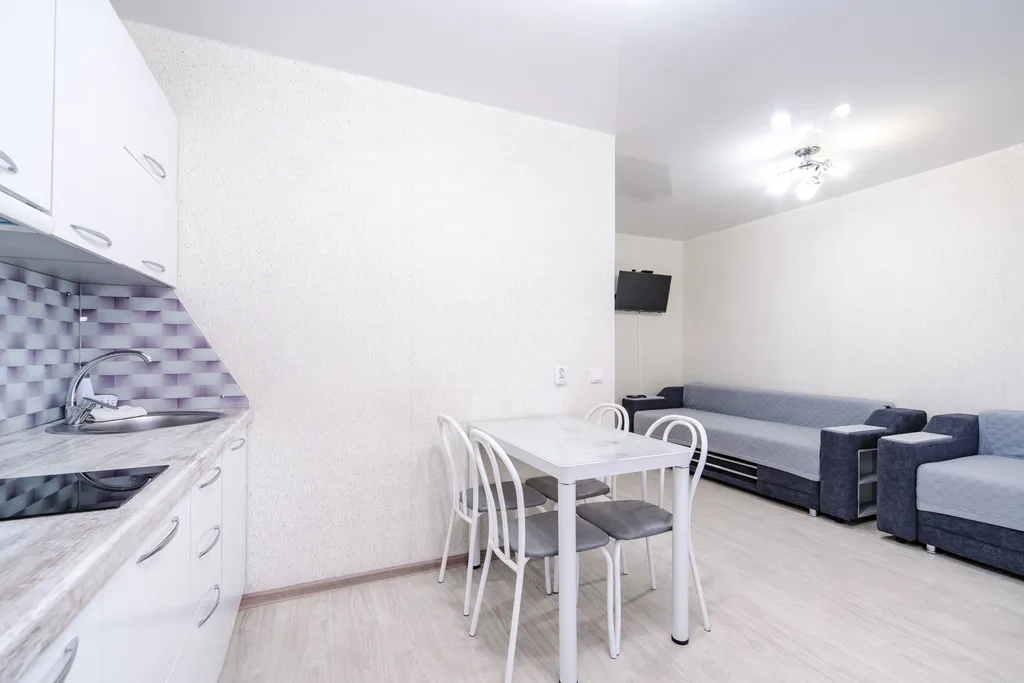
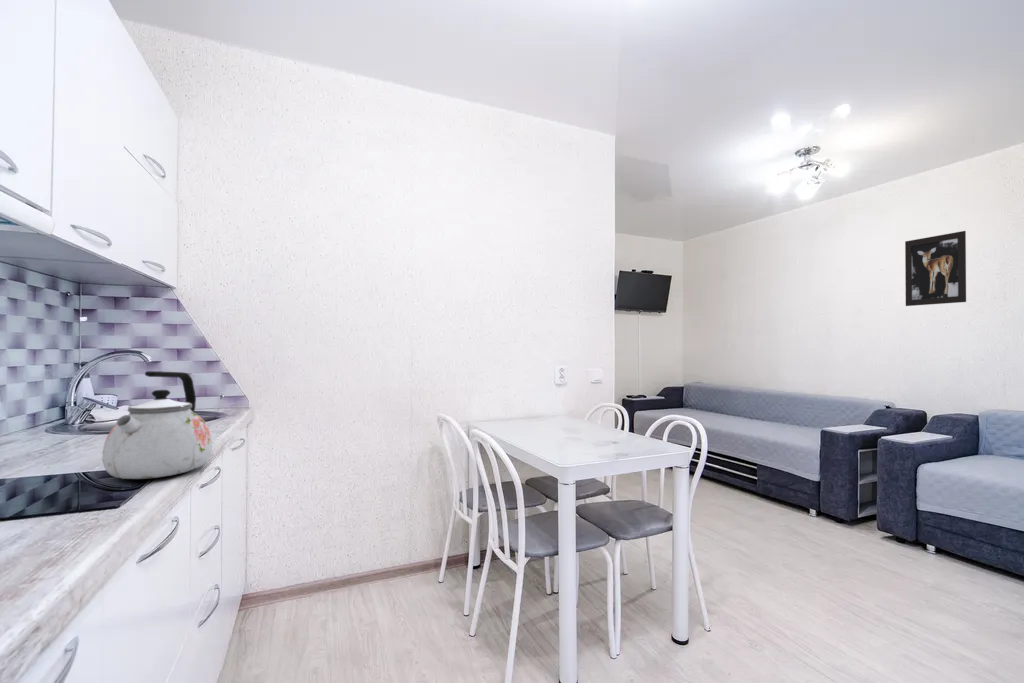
+ wall art (934, 270)
+ kettle (160, 421)
